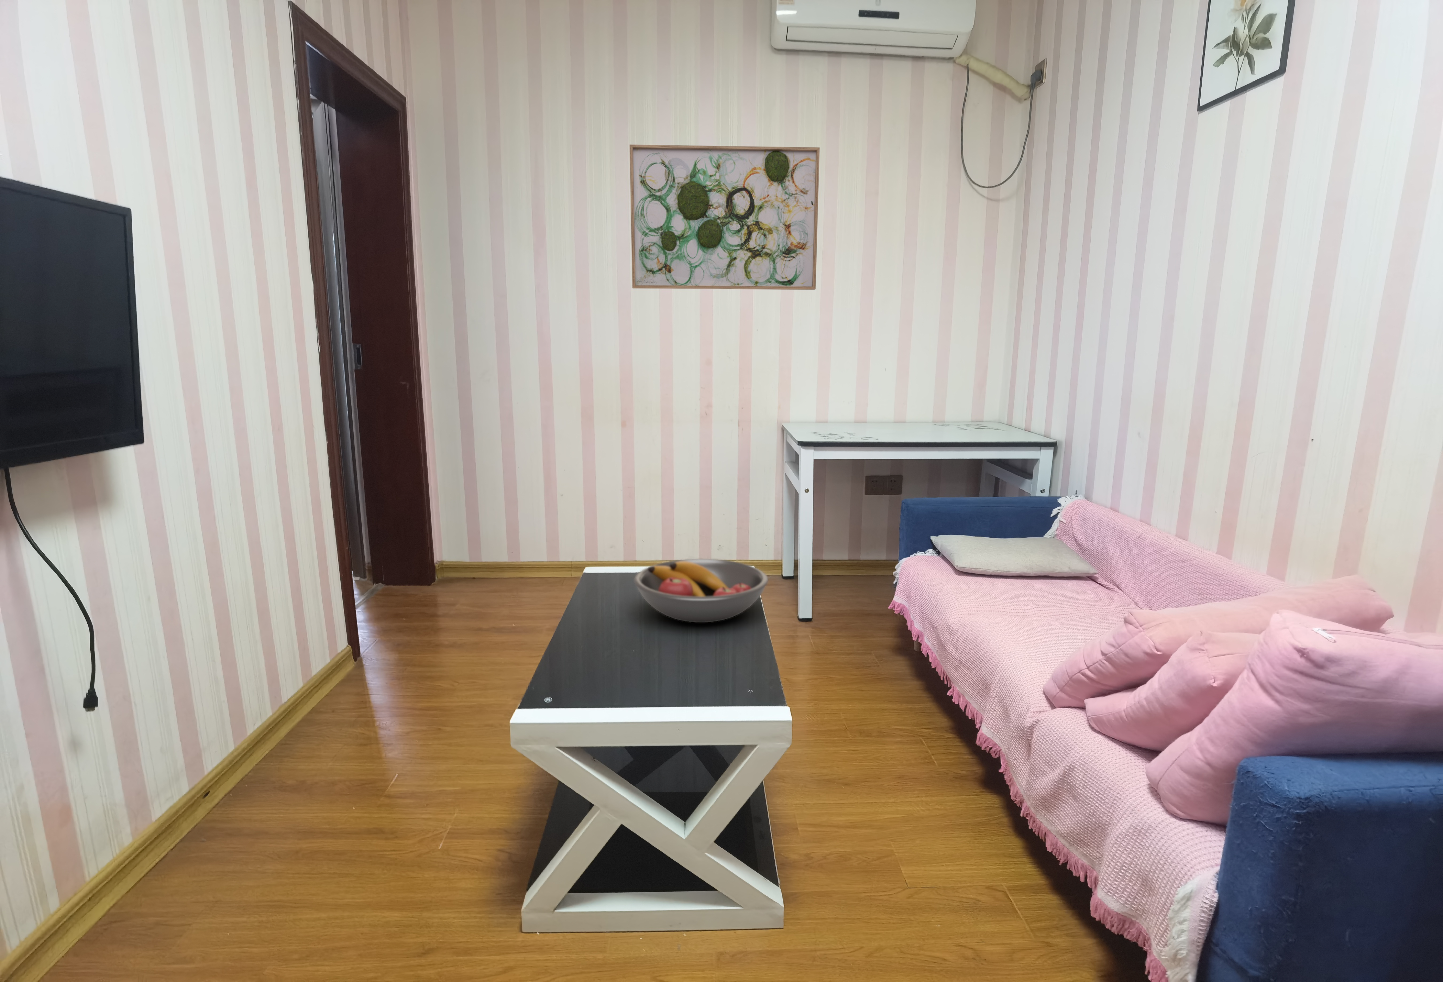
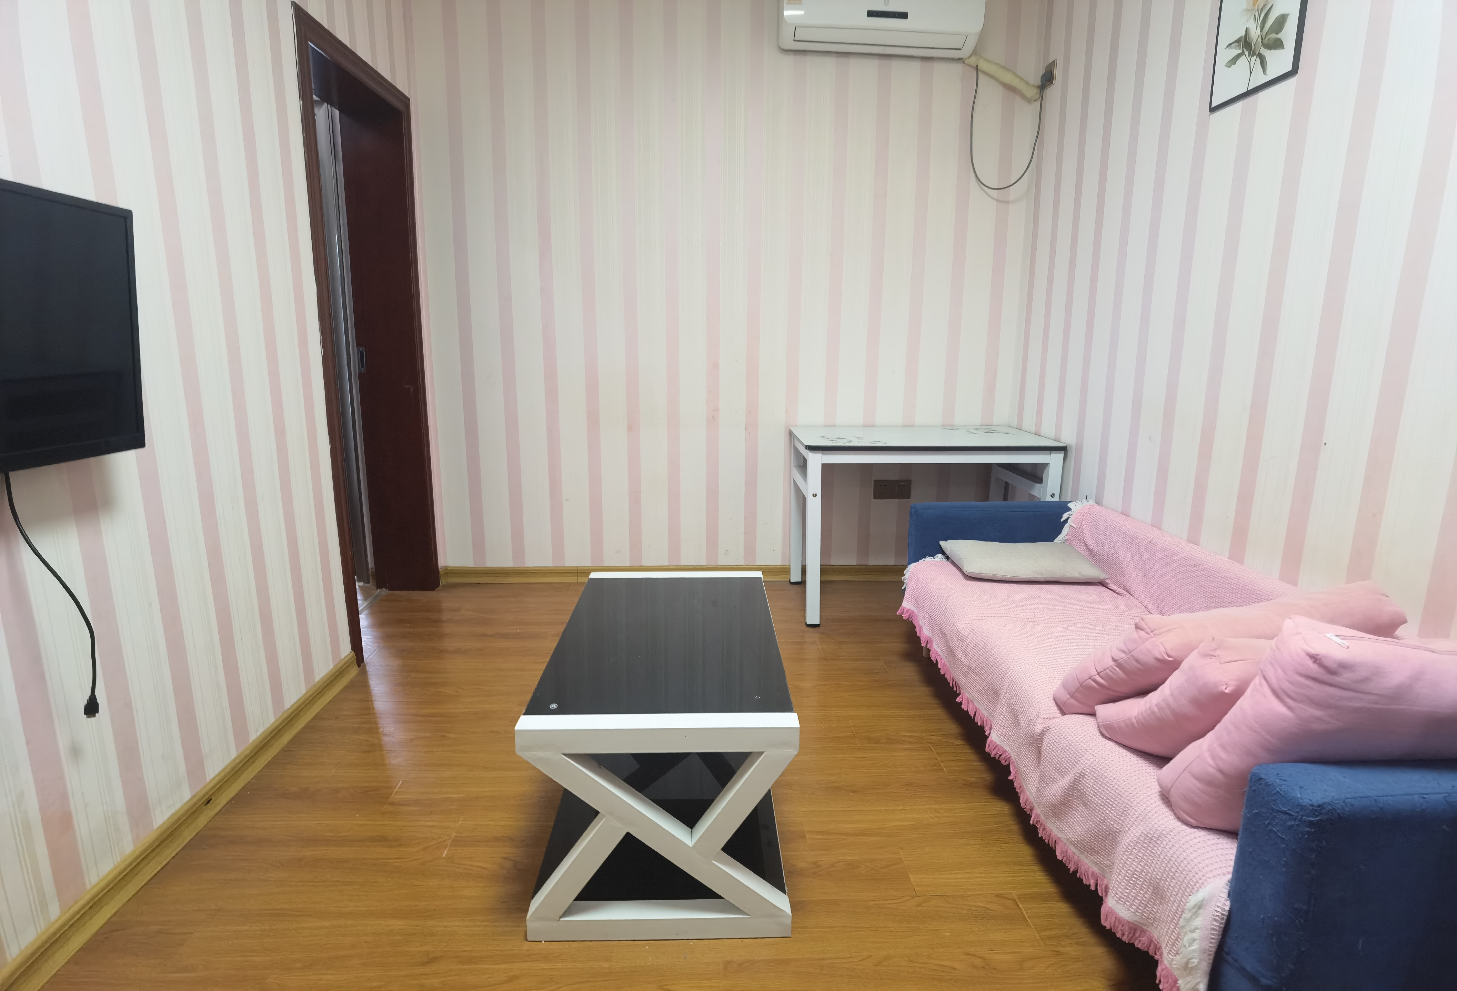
- wall art (724, 219)
- fruit bowl (701, 590)
